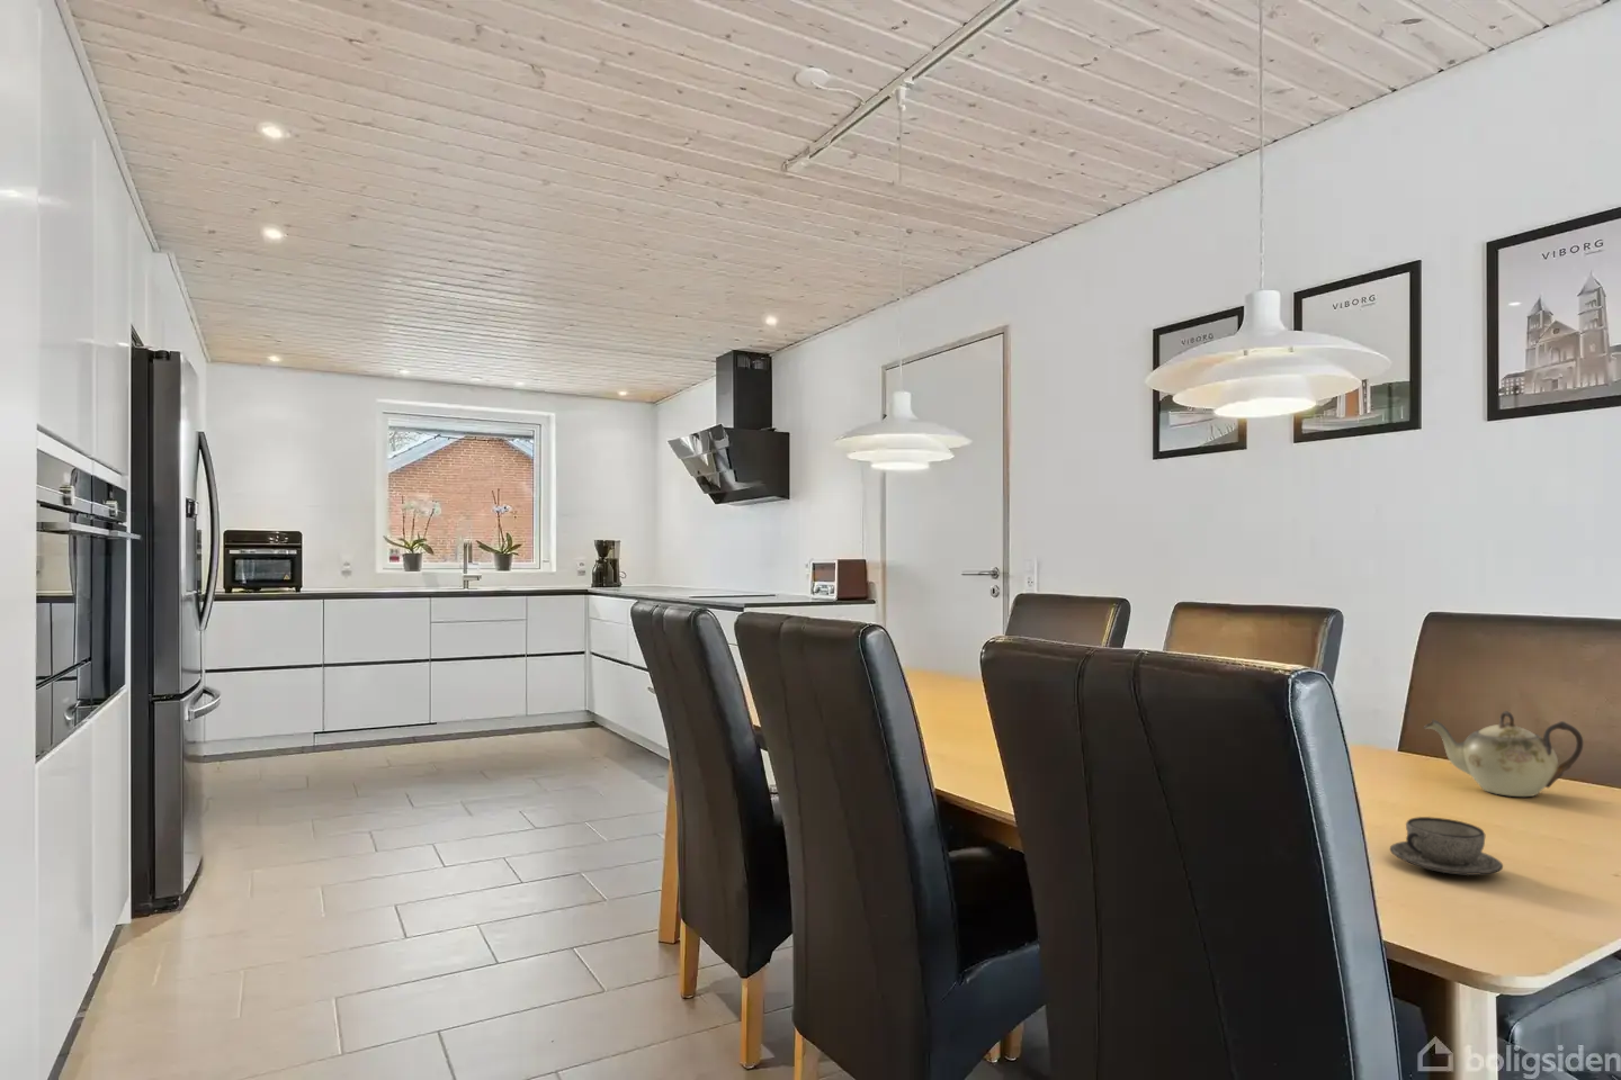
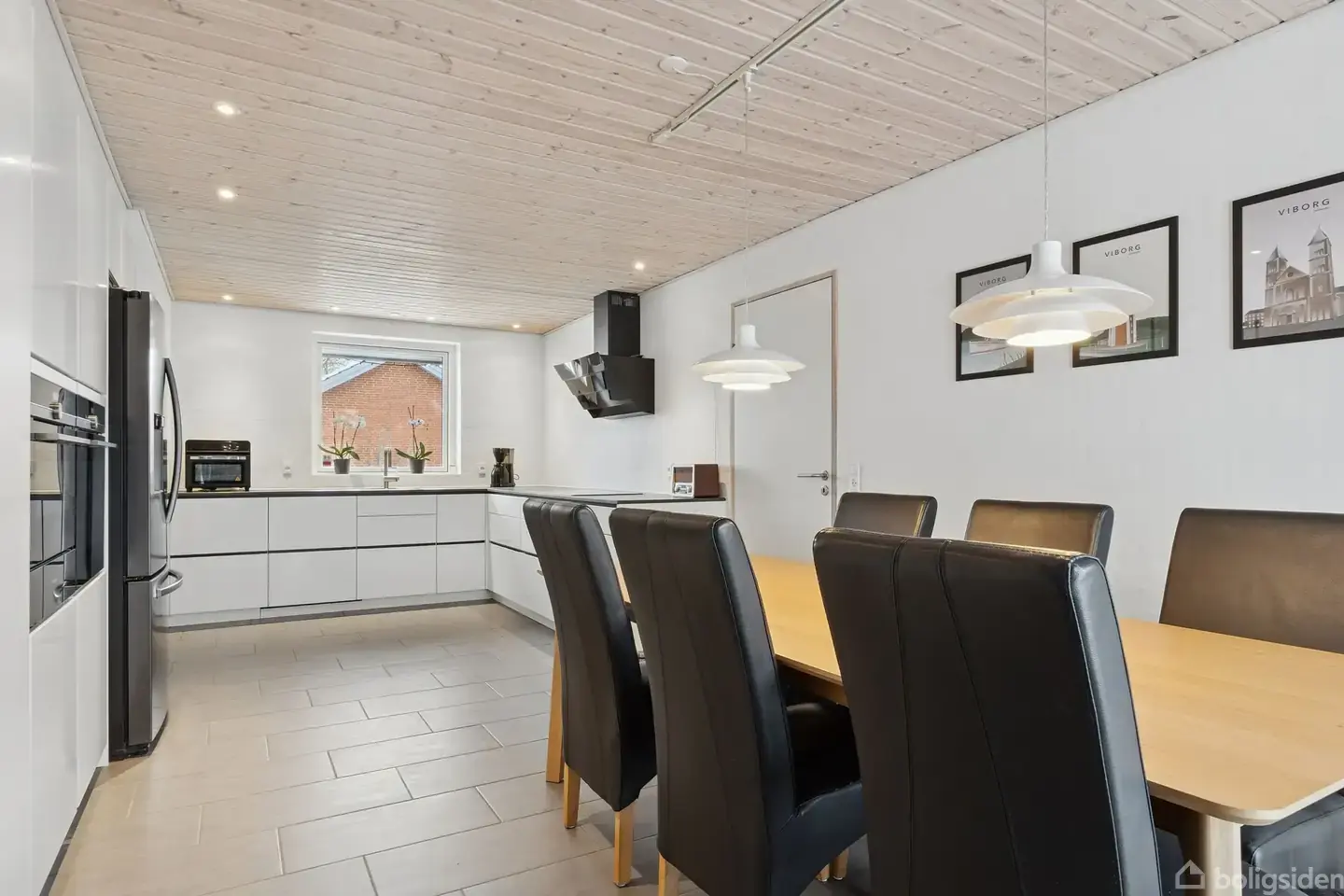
- teacup (1444, 846)
- teapot (1499, 751)
